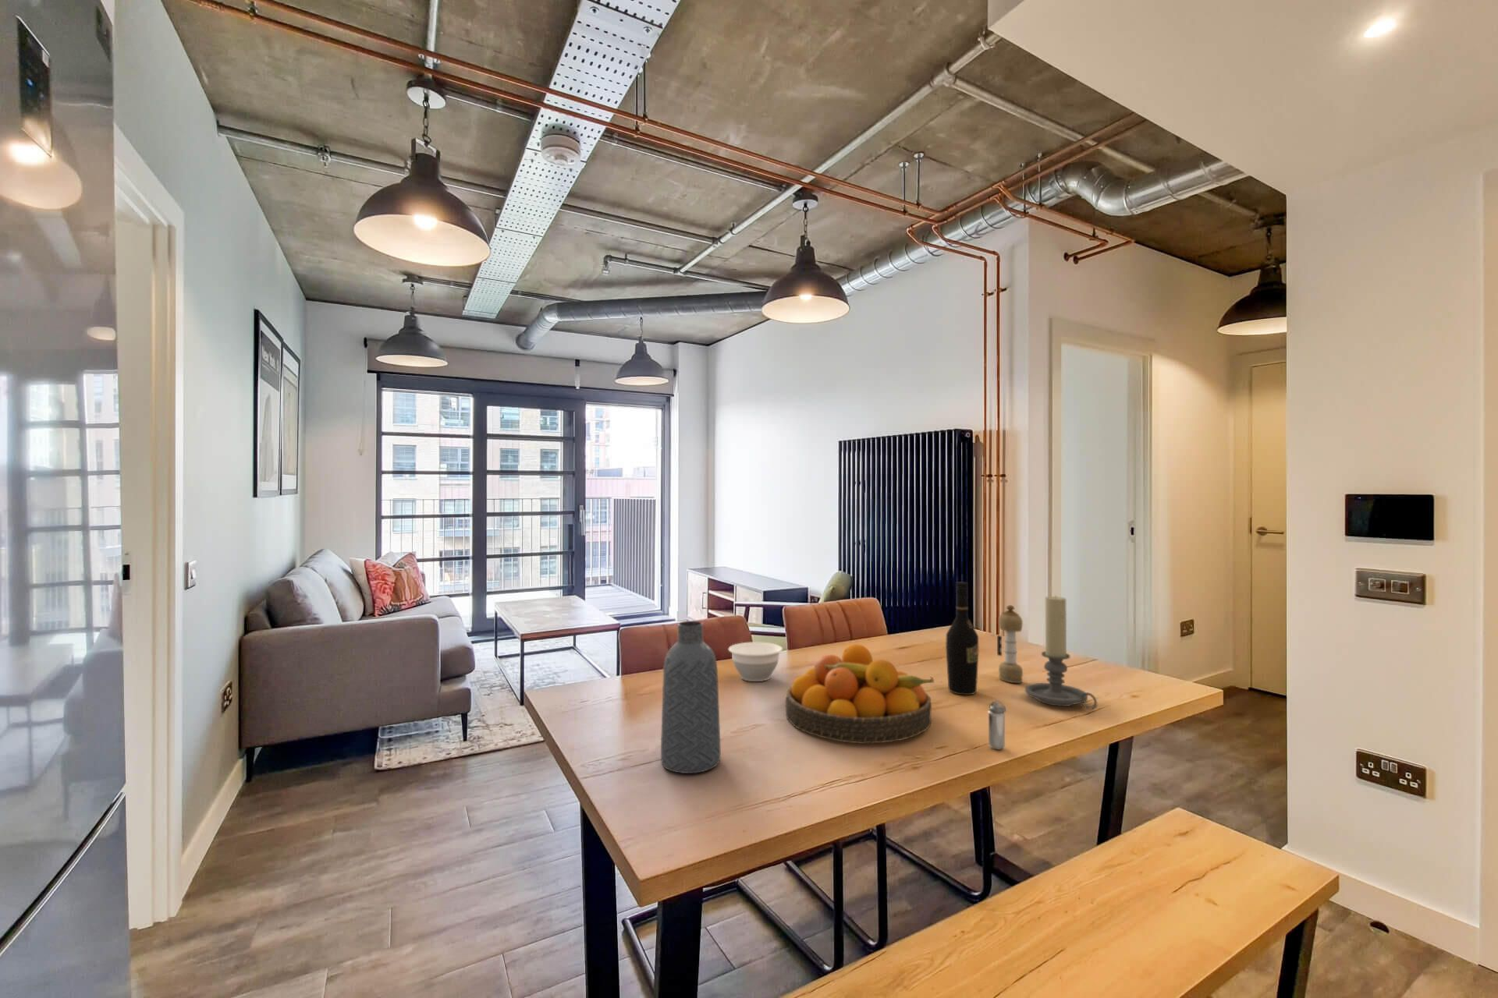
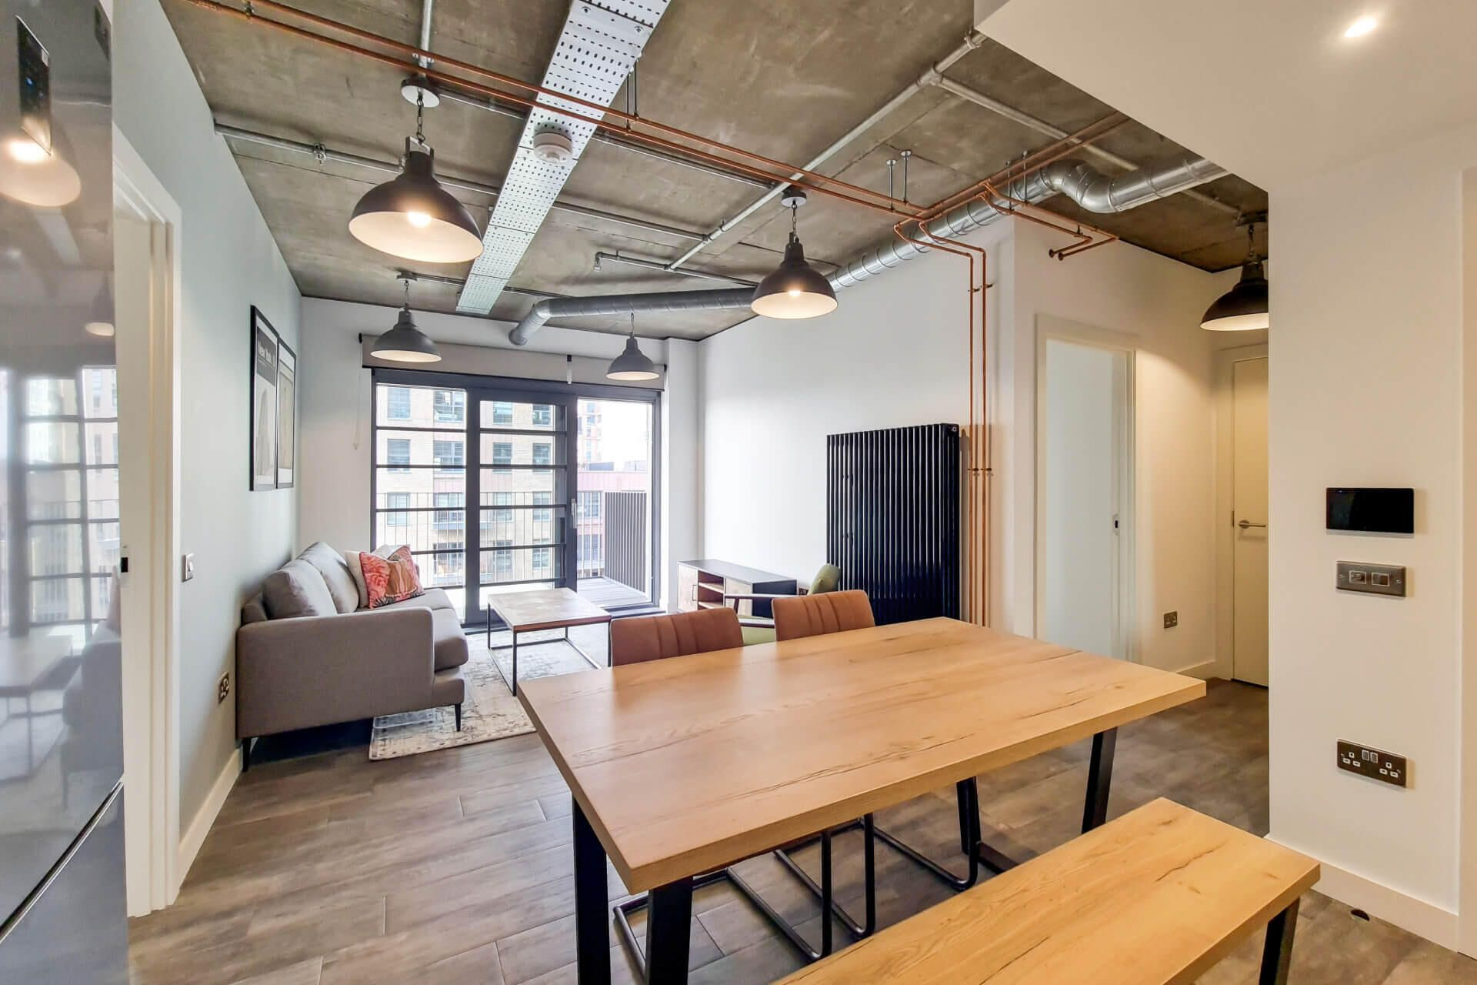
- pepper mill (1009, 642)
- bowl (756, 662)
- vase (691, 693)
- candle holder (1061, 648)
- shaker (996, 724)
- wine bottle (962, 637)
- fruit bowl (857, 685)
